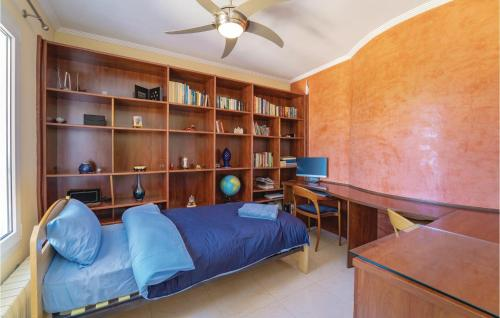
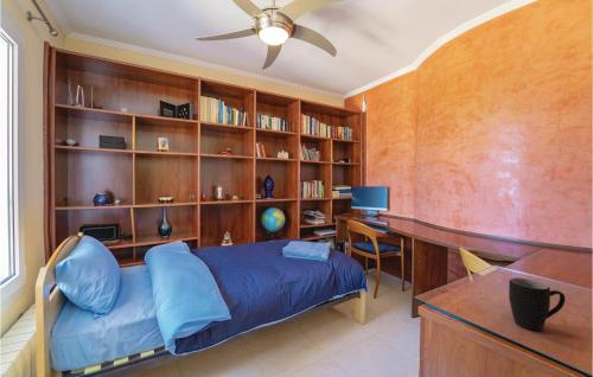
+ mug (536, 305)
